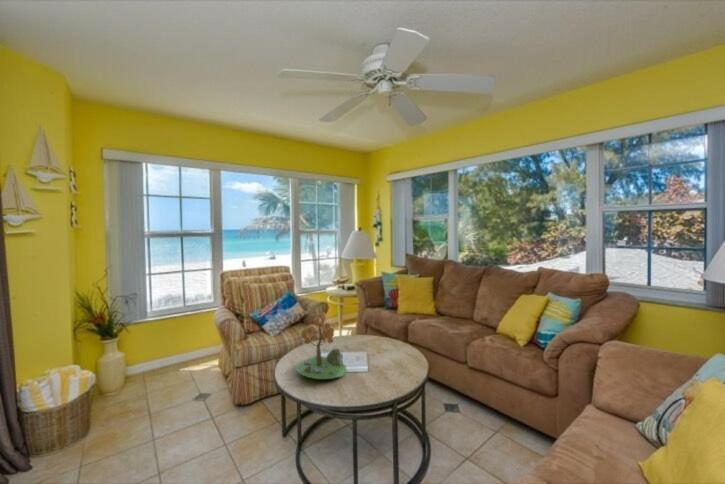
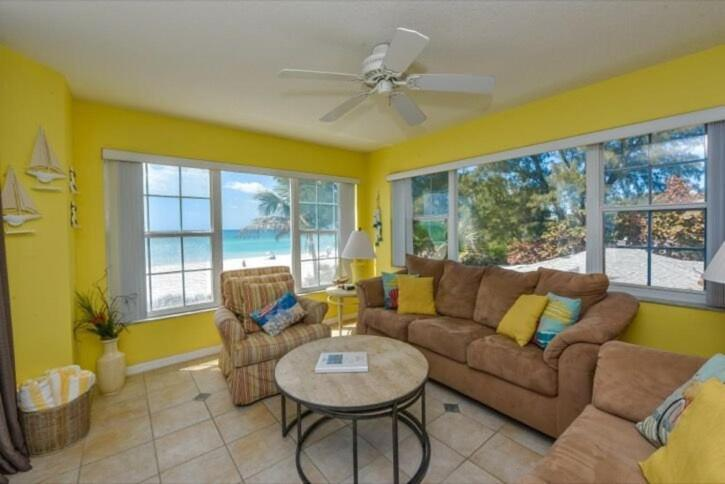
- small tree (320, 342)
